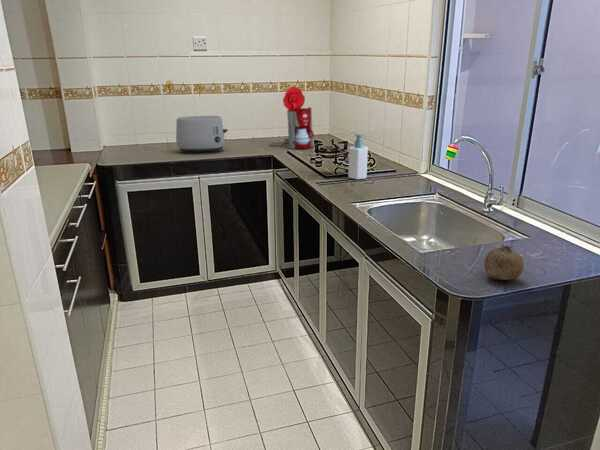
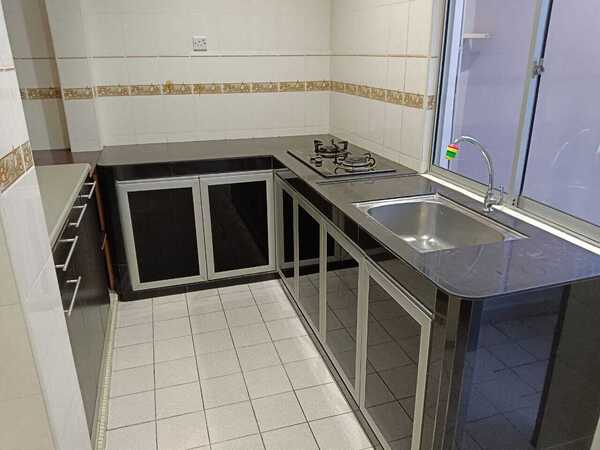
- coffee maker (289, 116)
- toaster (201, 134)
- soap bottle (358, 156)
- fruit (504, 262)
